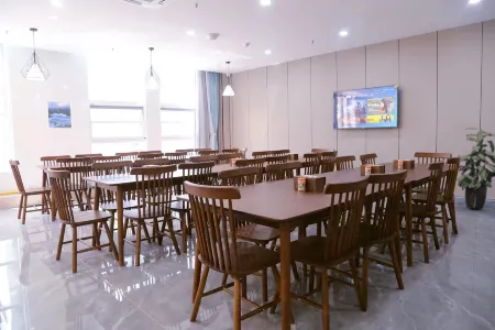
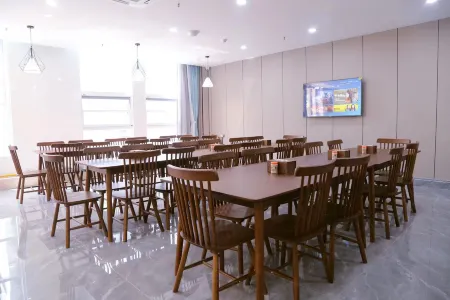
- indoor plant (475, 168)
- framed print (59, 114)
